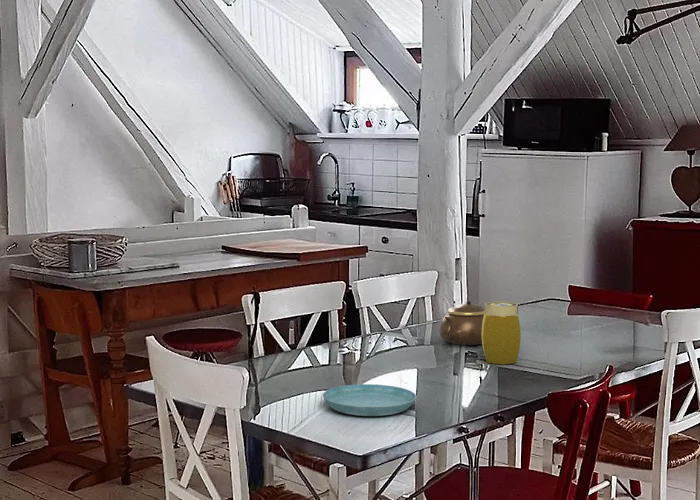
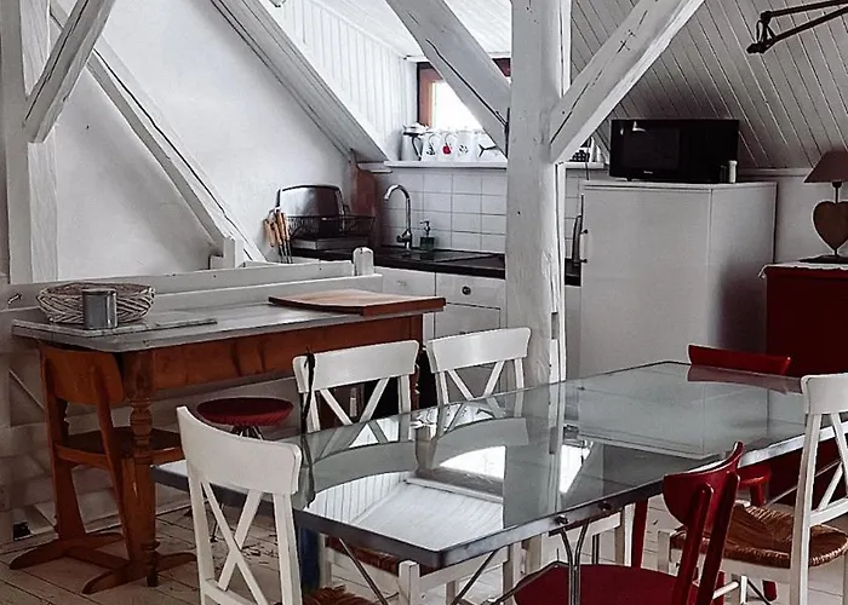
- jar (500, 332)
- saucer (369, 400)
- teapot (468, 321)
